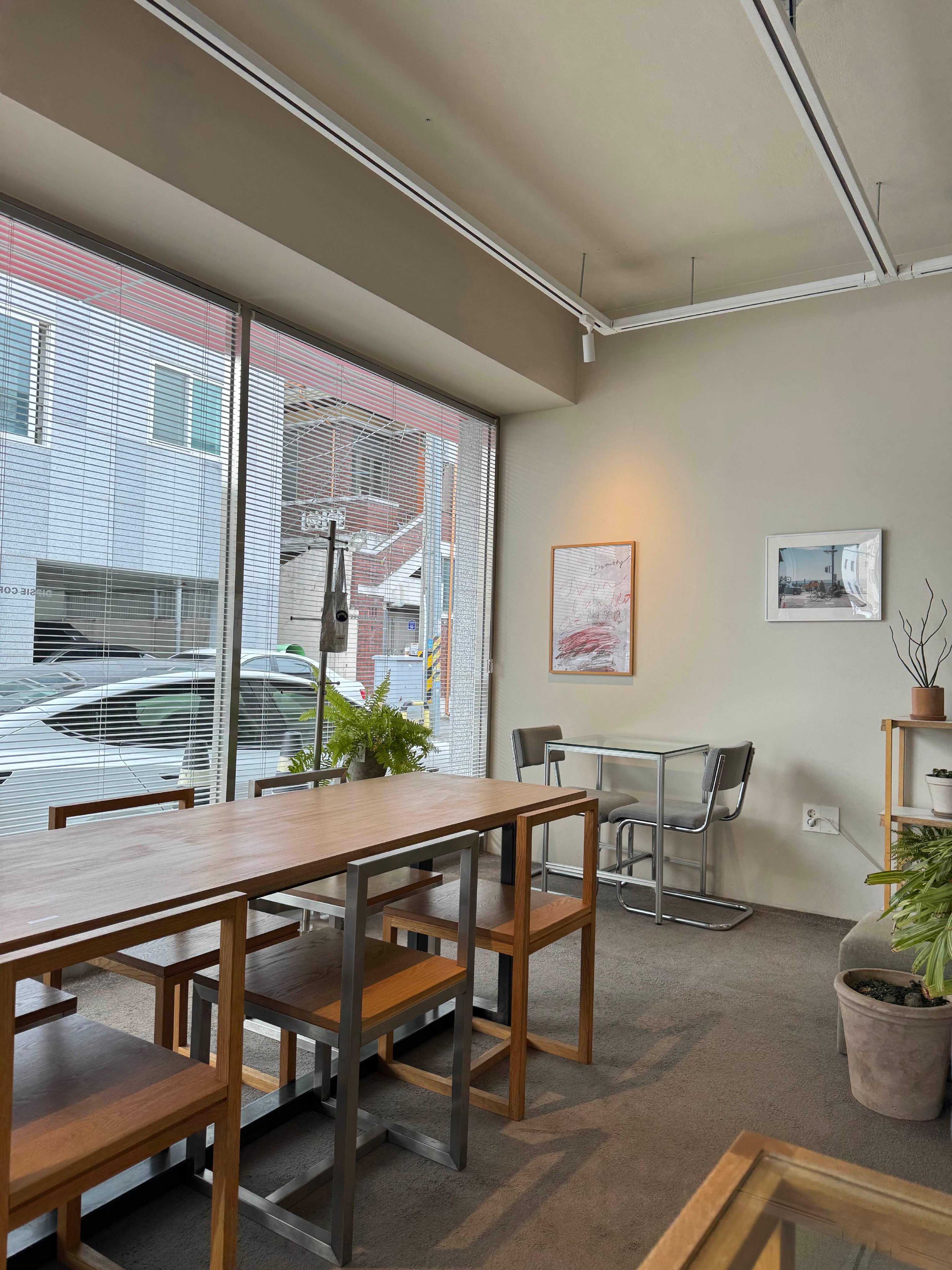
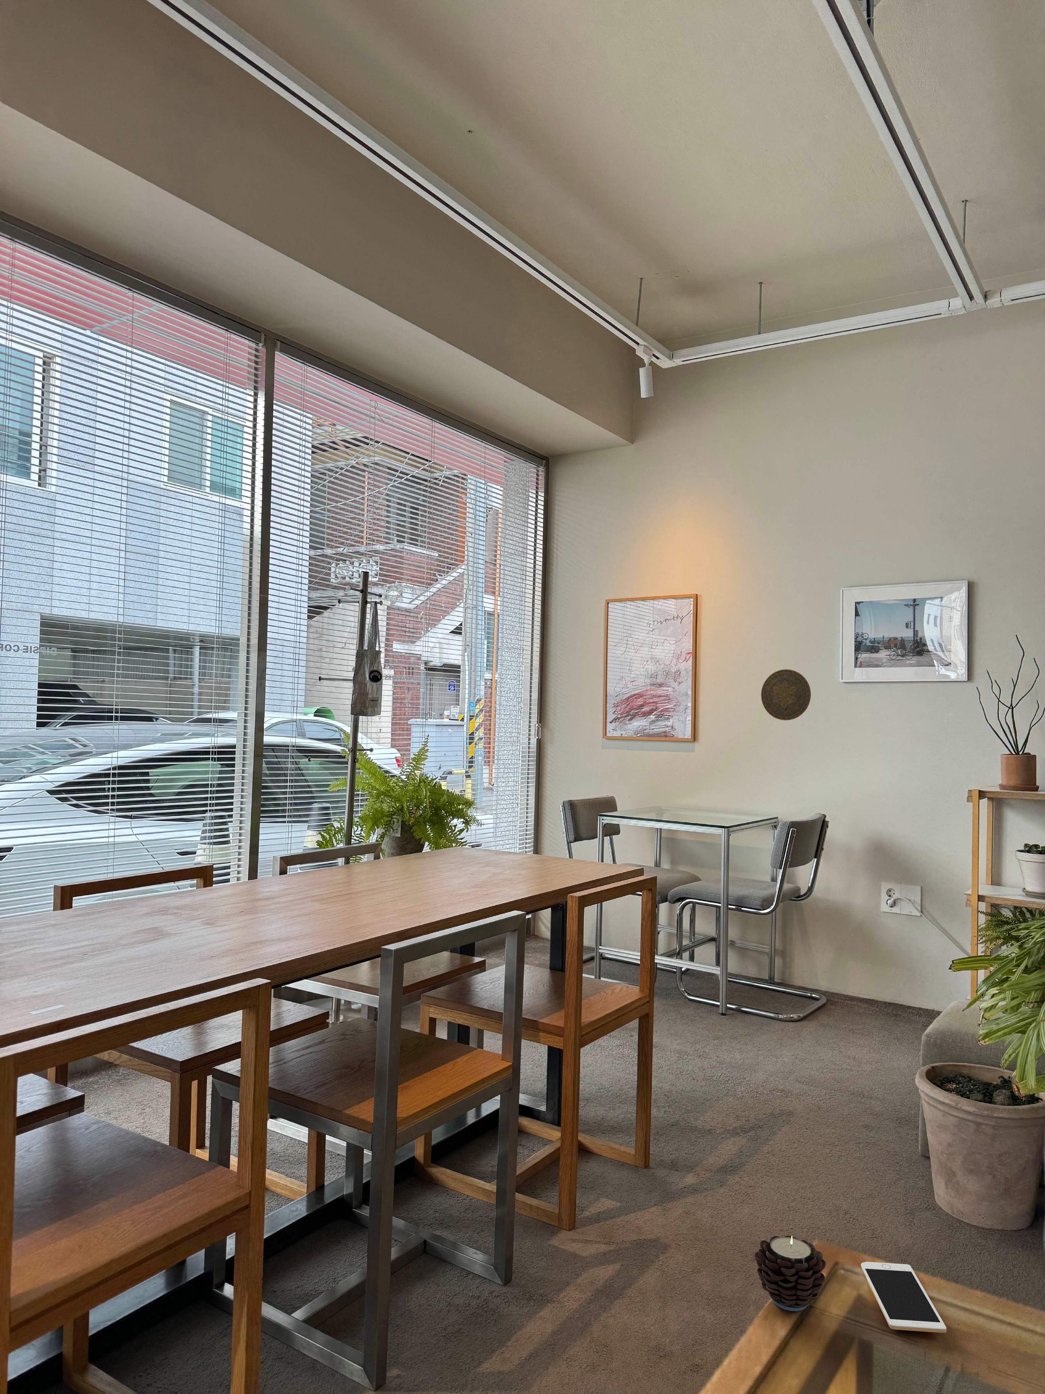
+ decorative plate (785, 695)
+ candle (790, 1268)
+ cell phone (900, 1295)
